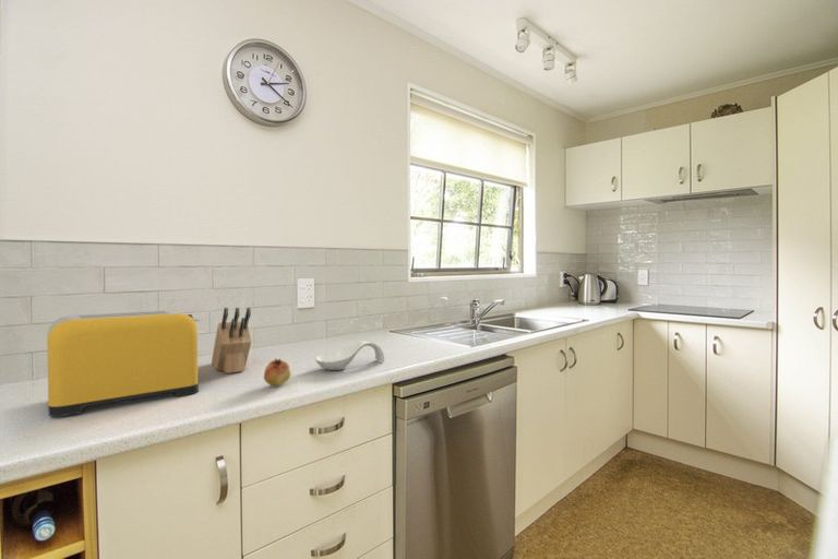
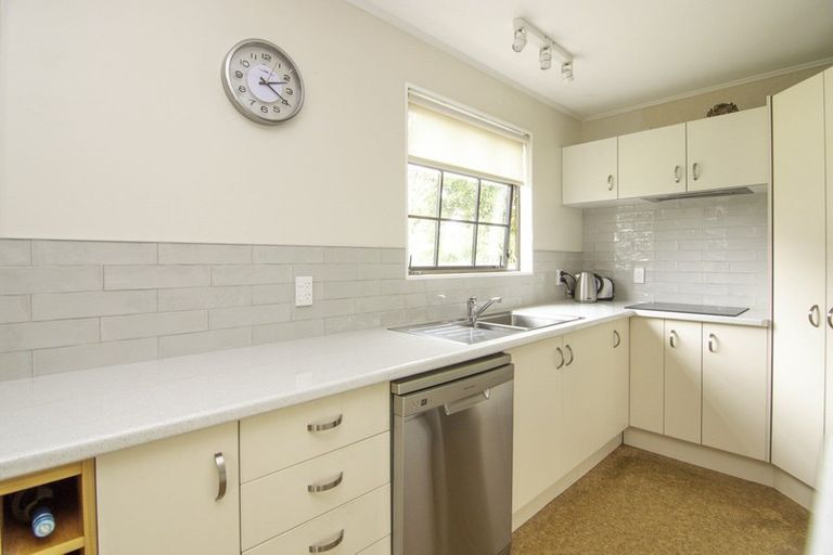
- toaster (130, 354)
- spoon rest (350, 354)
- fruit (277, 370)
- knife block (231, 336)
